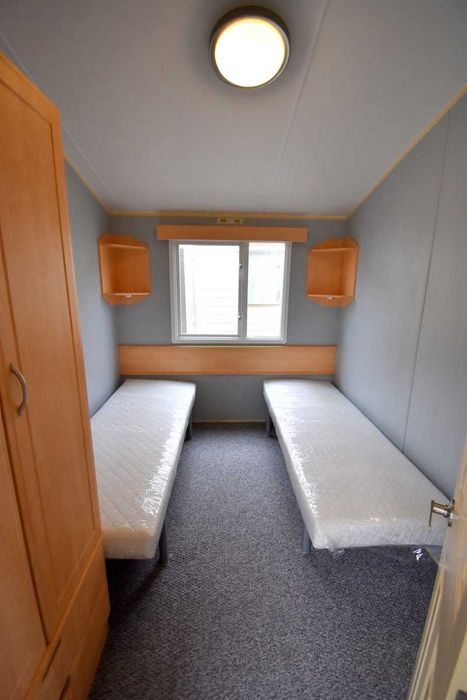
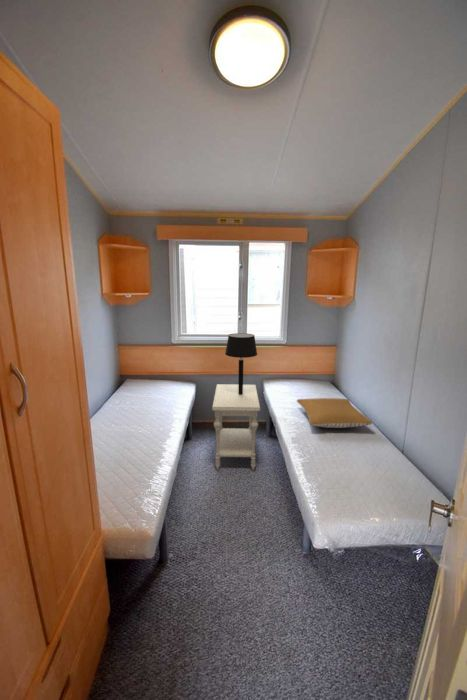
+ pillow (331, 411)
+ side table (234, 428)
+ table lamp (241, 365)
